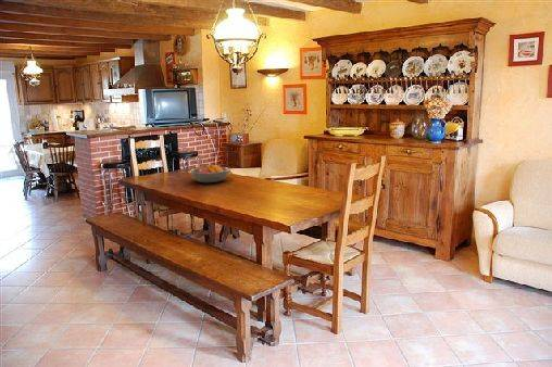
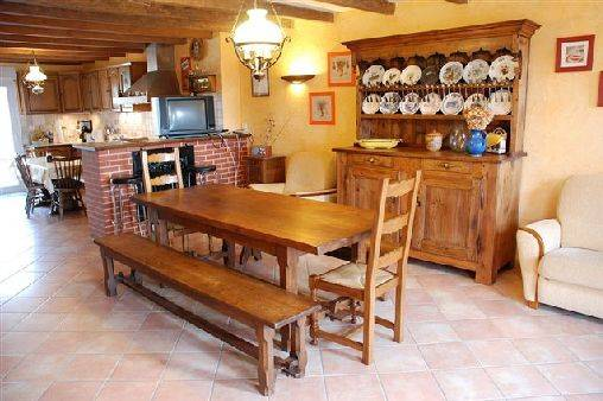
- fruit bowl (210, 174)
